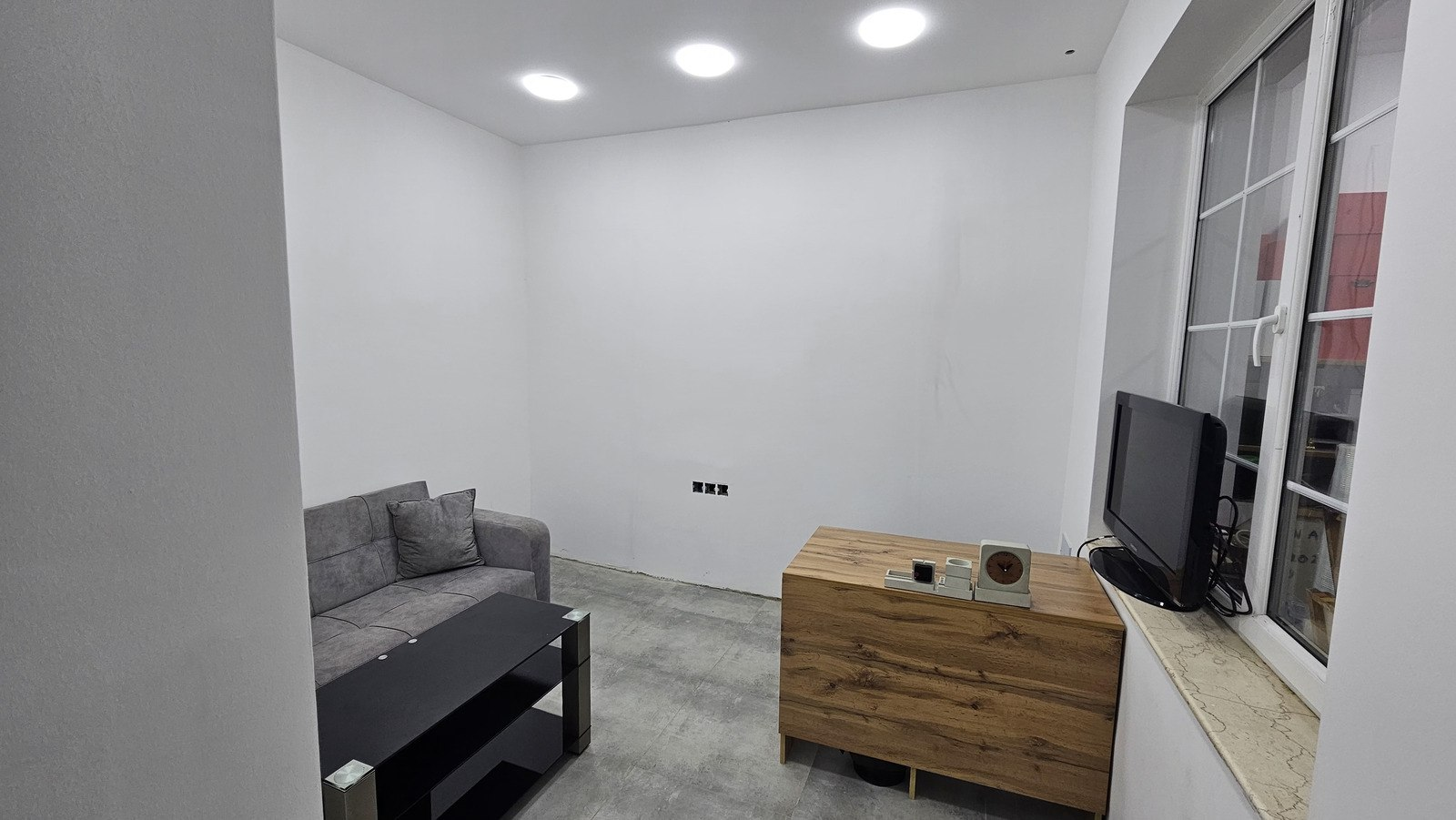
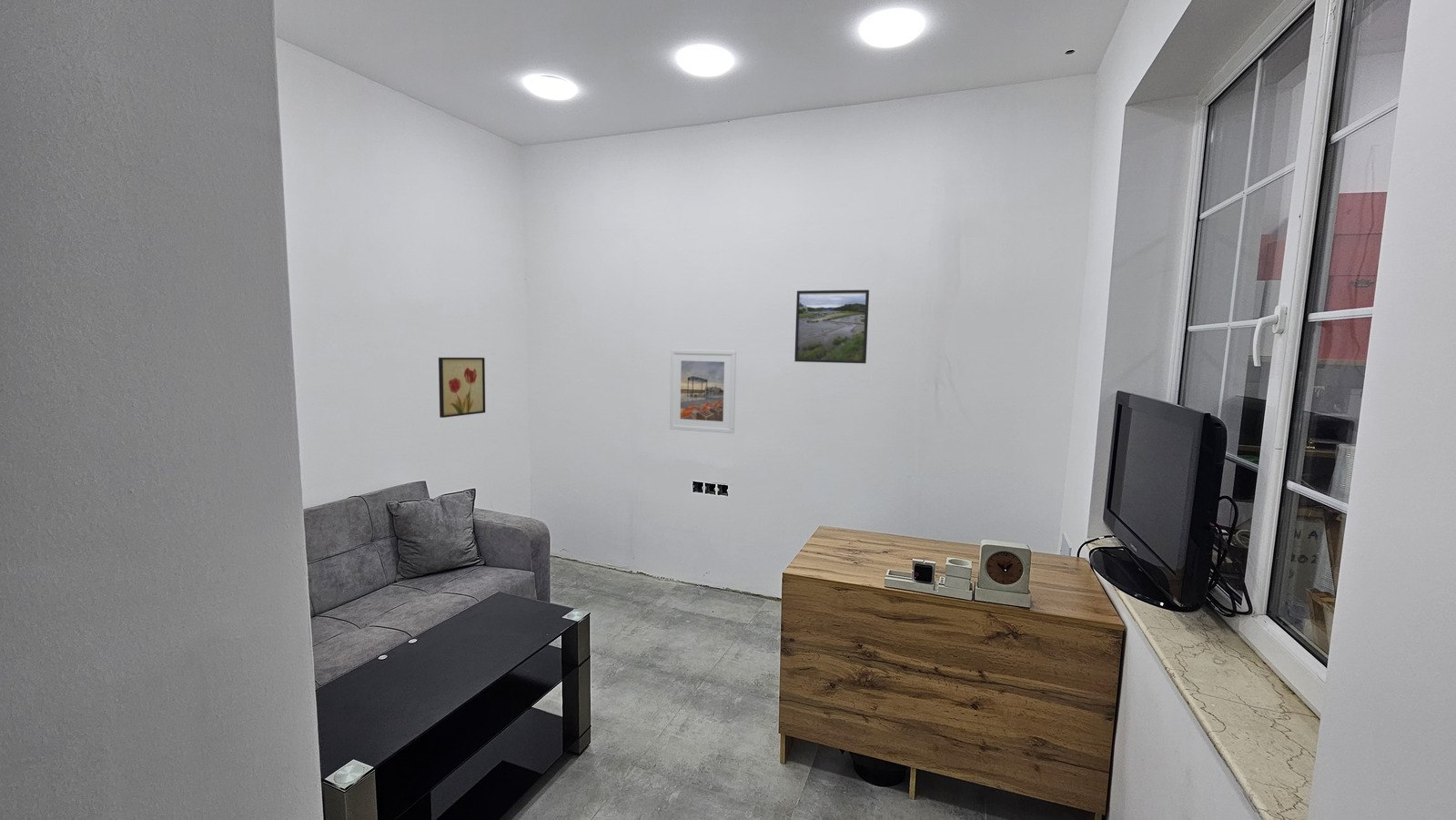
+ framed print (831, 326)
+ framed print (702, 390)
+ wall art (461, 386)
